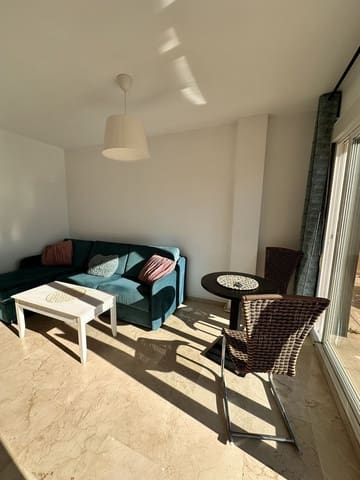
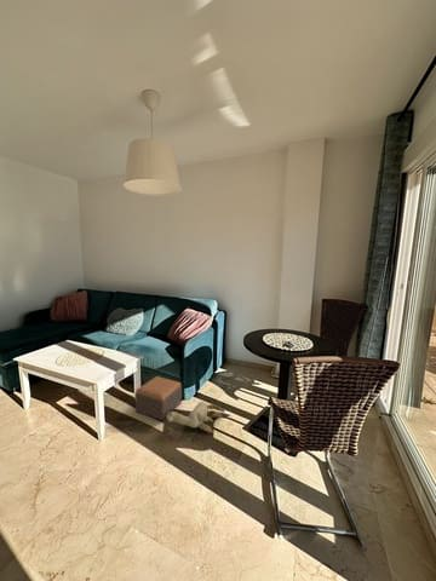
+ plush toy (195, 415)
+ footstool (159, 396)
